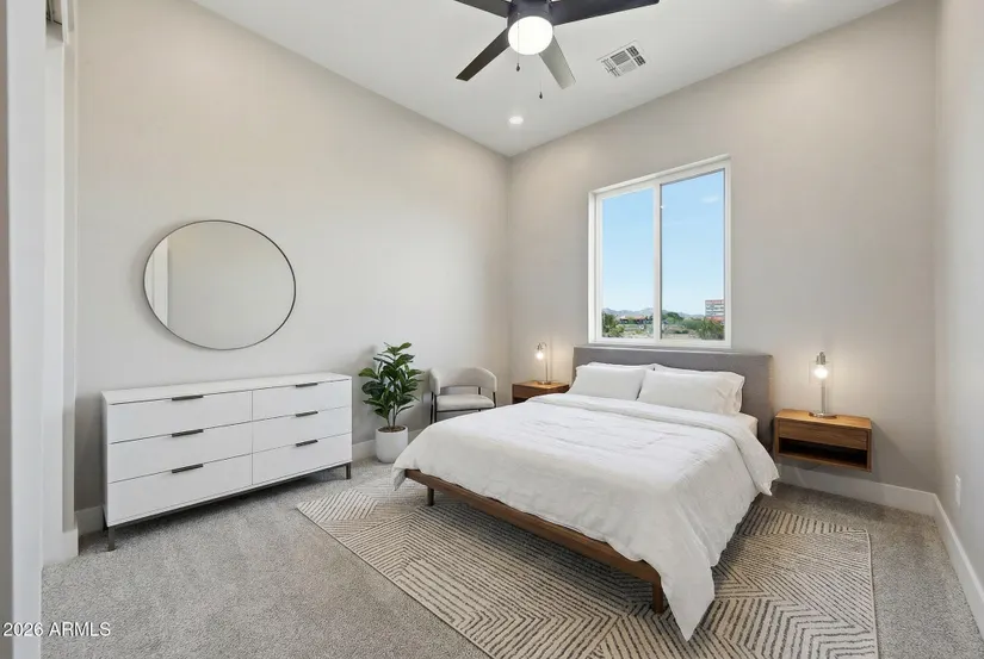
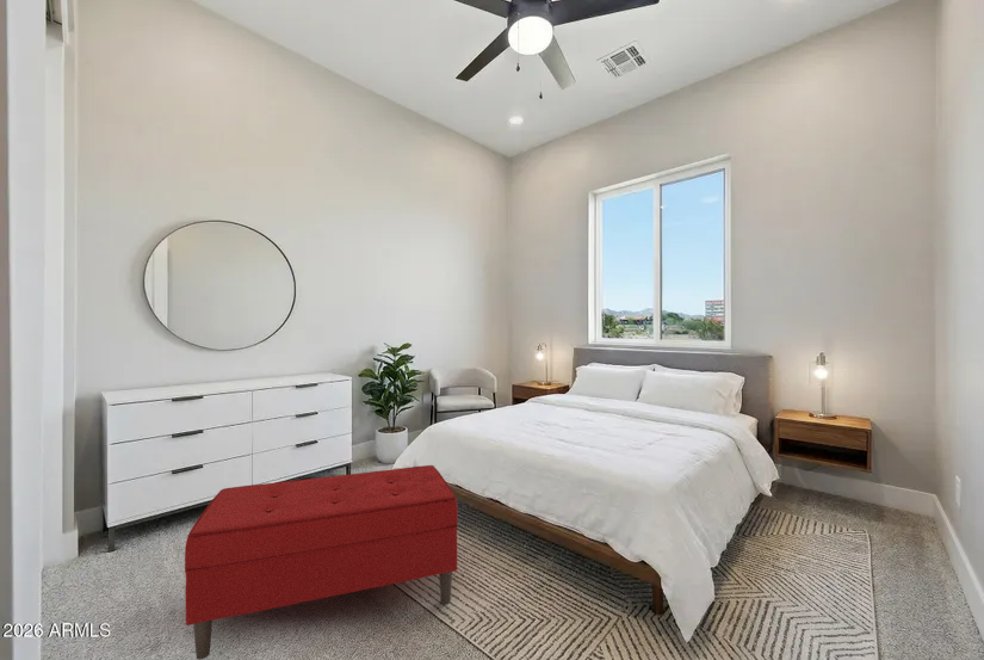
+ bench (335, 544)
